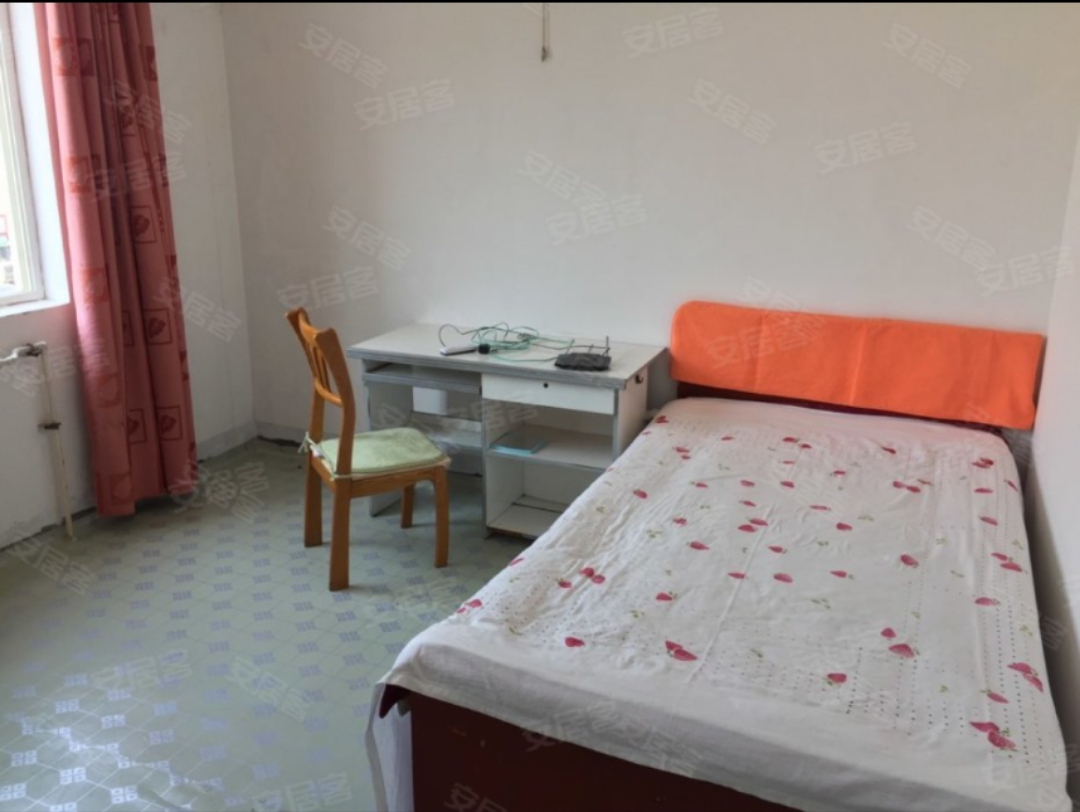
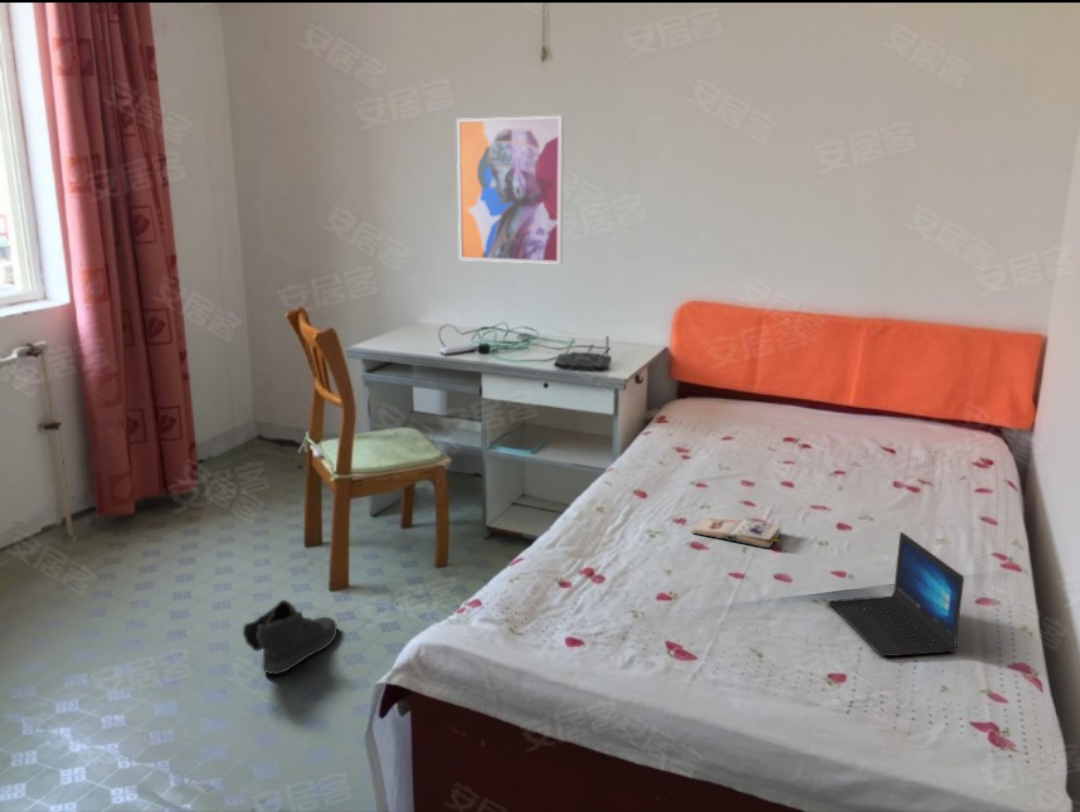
+ sneaker (295, 627)
+ wall art (509, 191)
+ laptop (894, 590)
+ paperback book (742, 529)
